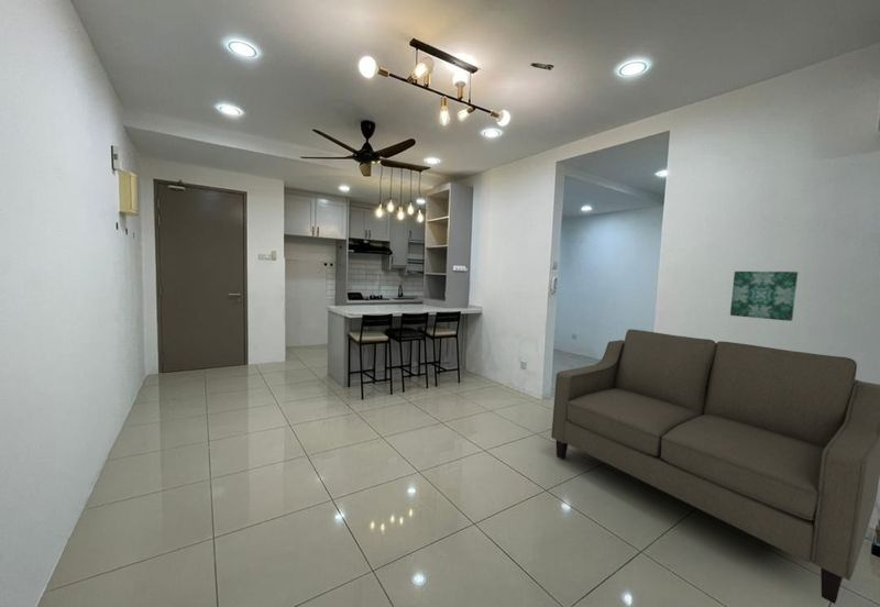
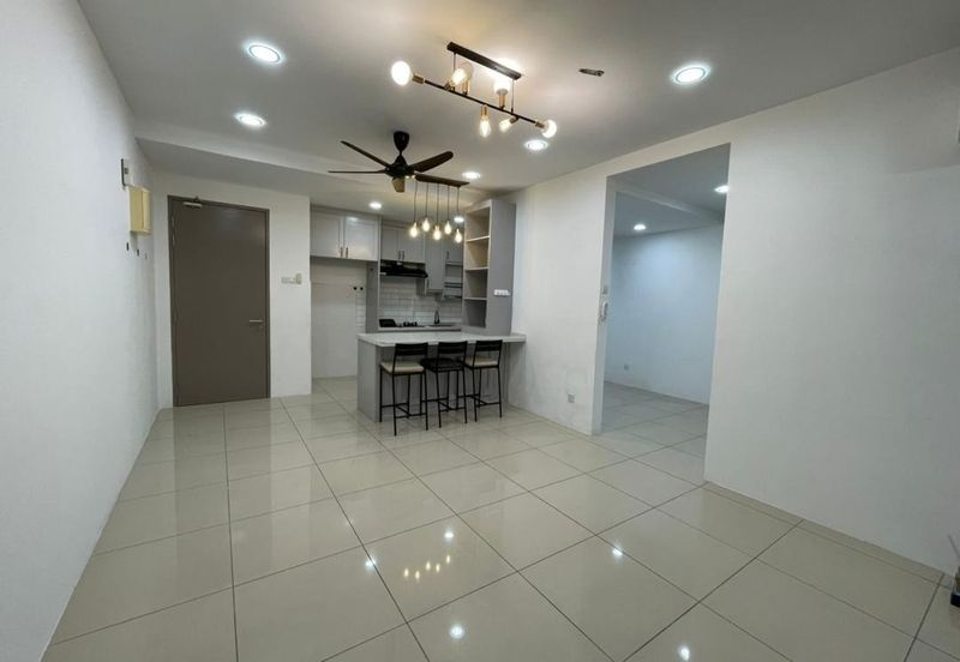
- sofa (693, 416)
- wall art (761, 295)
